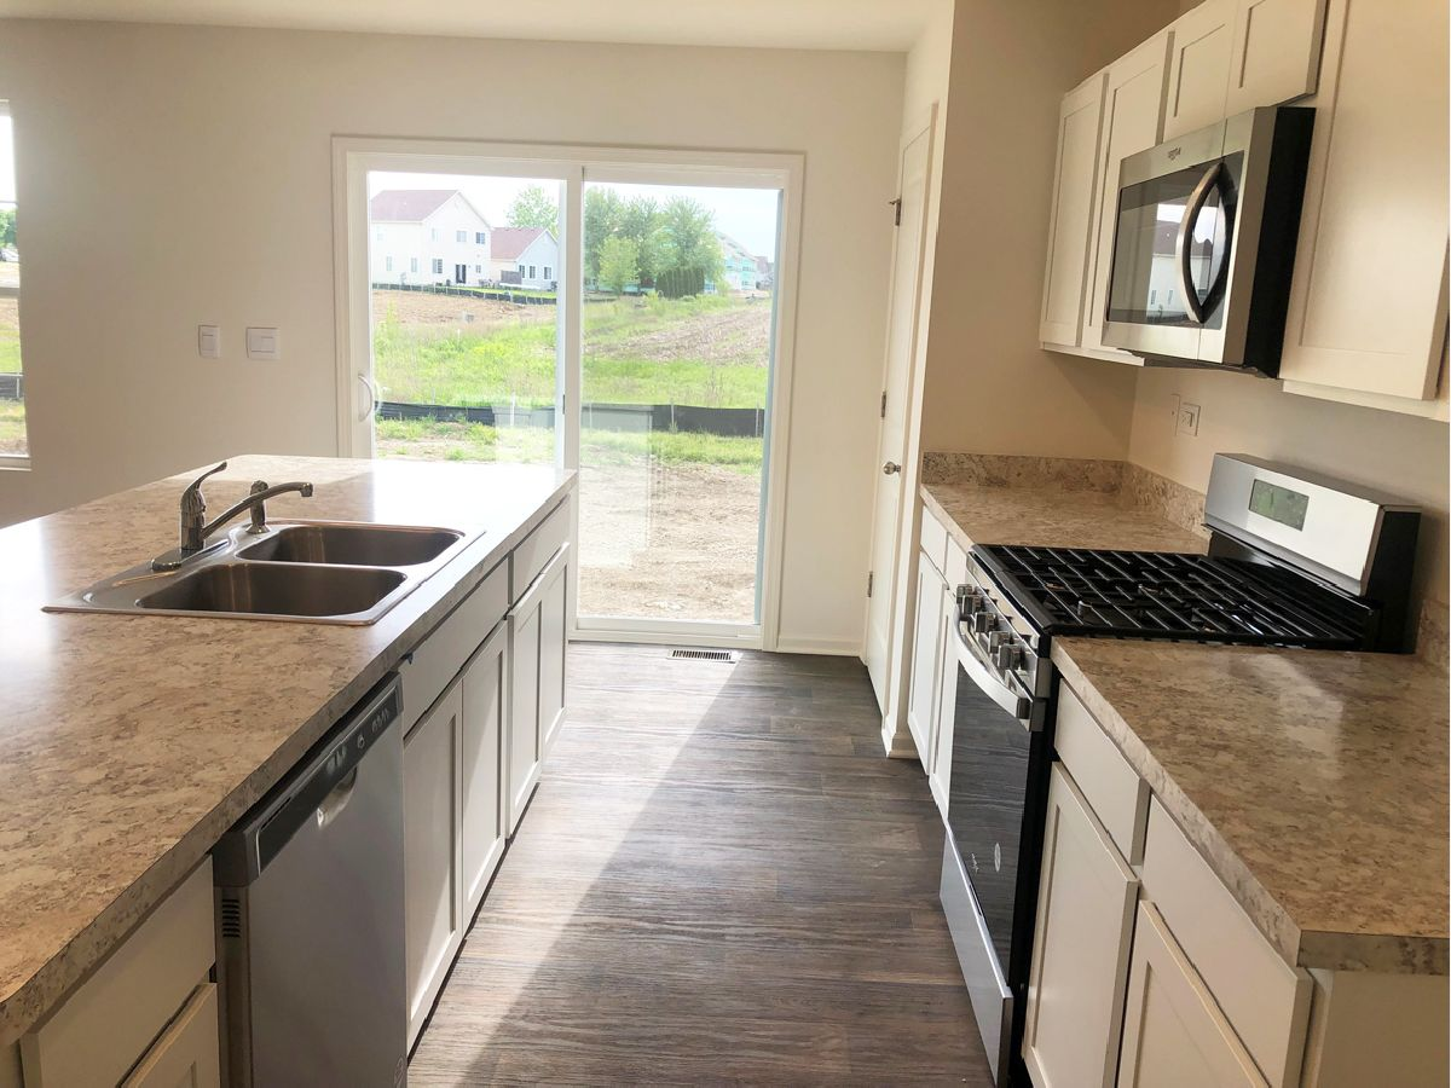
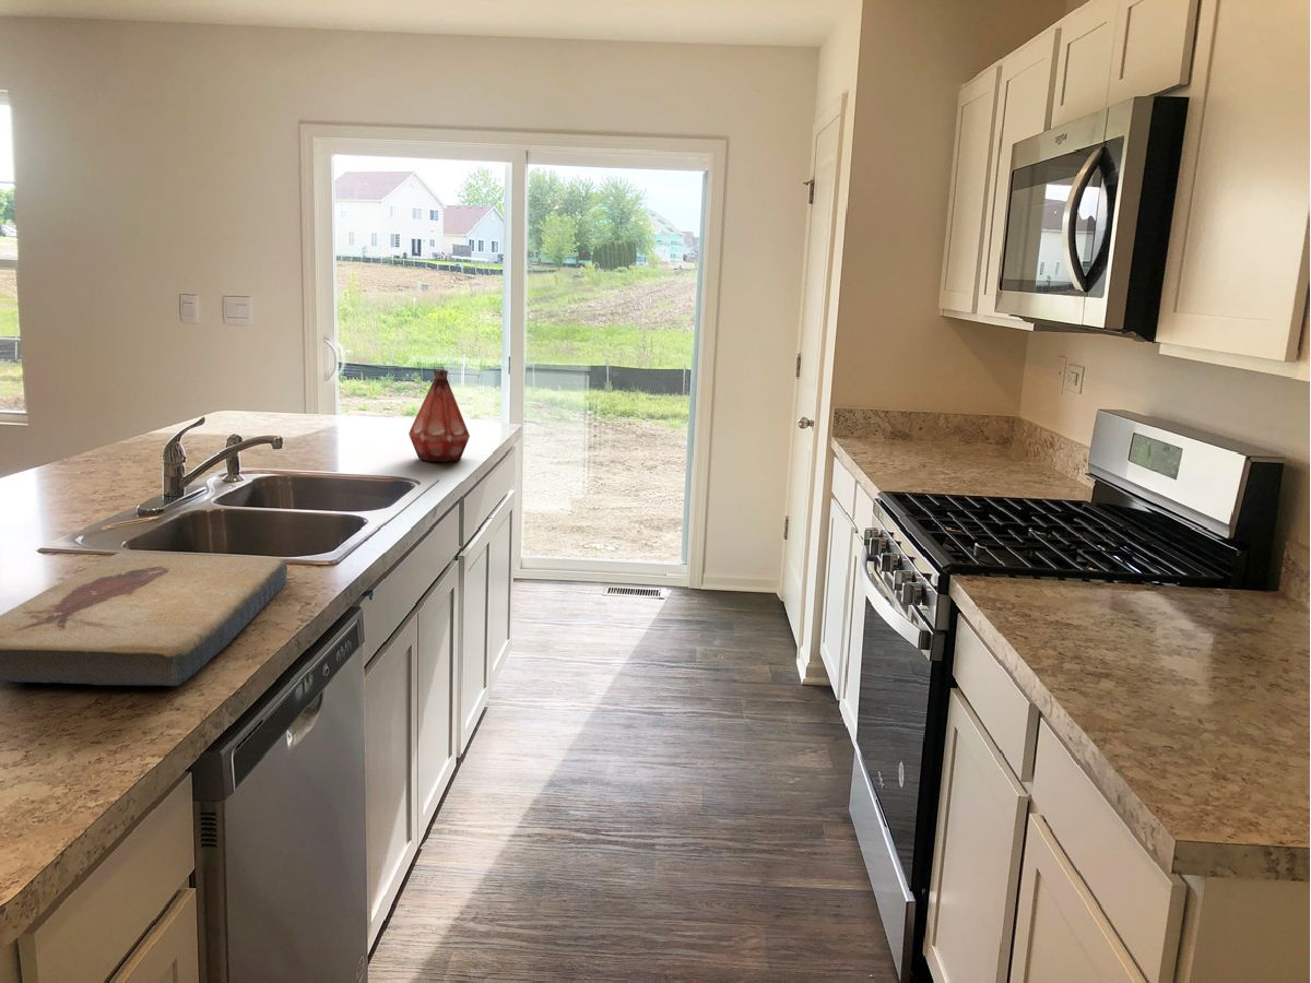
+ fish fossil (143, 608)
+ bottle (438, 414)
